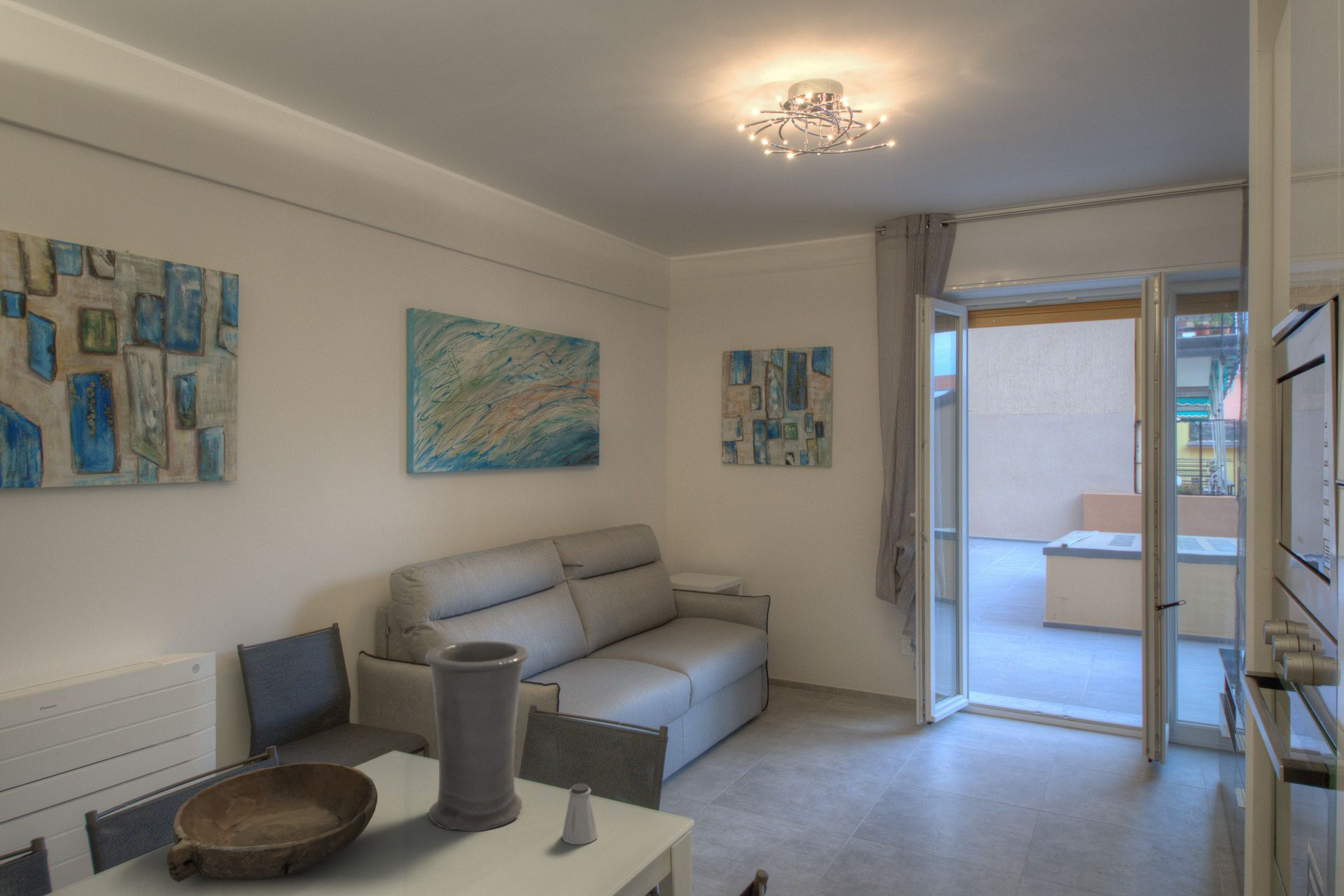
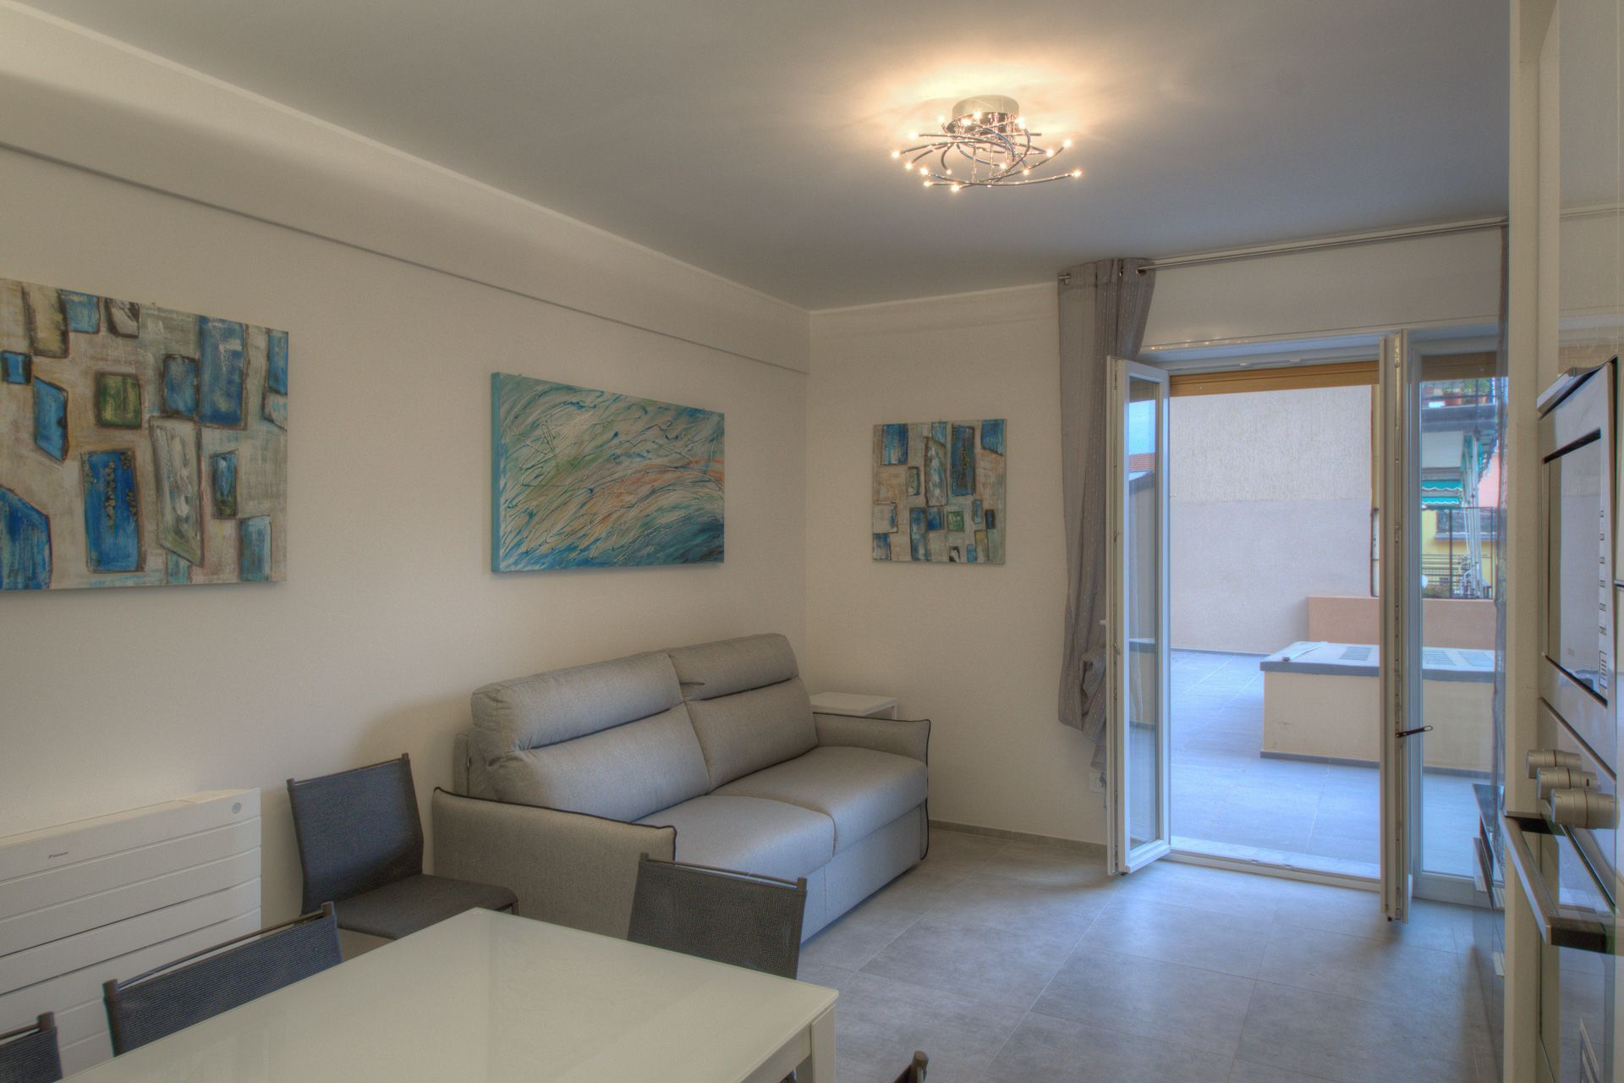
- bowl (279, 822)
- vase (477, 732)
- saltshaker (580, 811)
